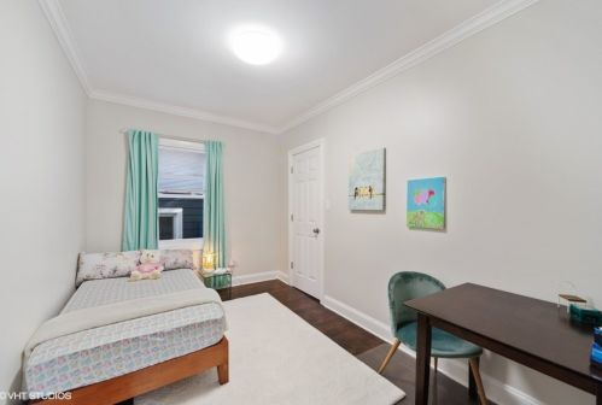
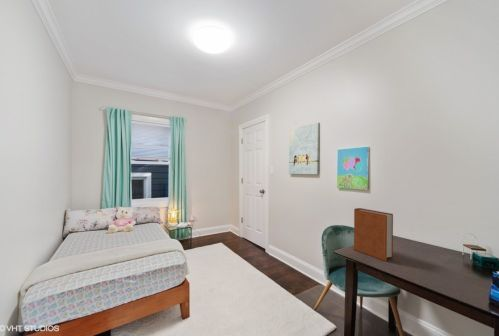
+ book (371, 232)
